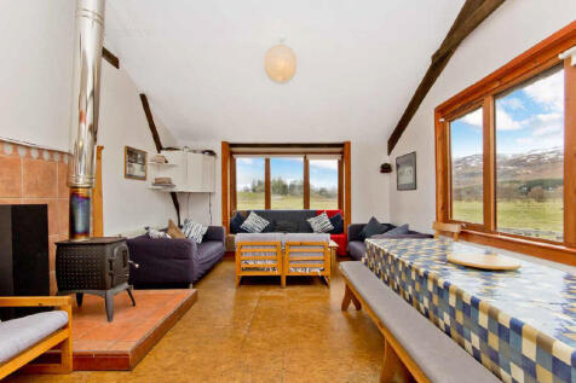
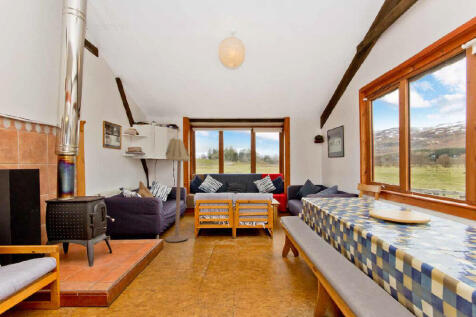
+ floor lamp (178, 187)
